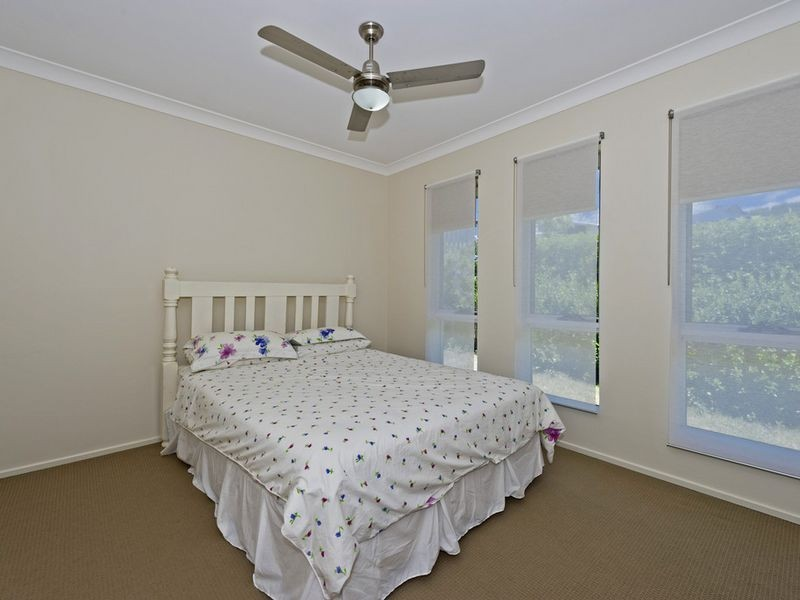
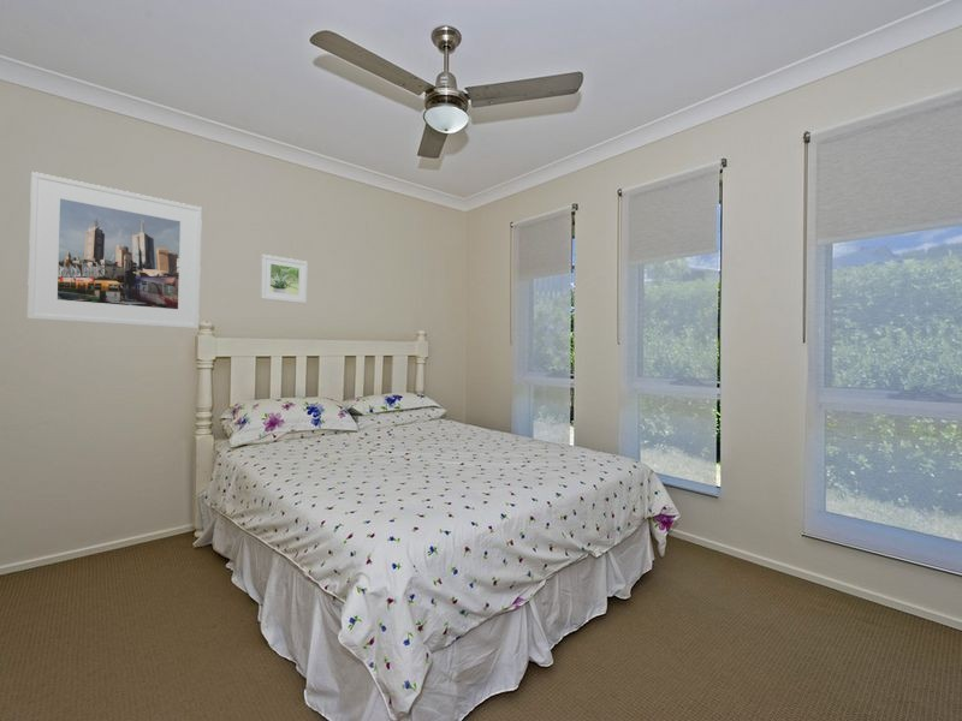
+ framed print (284, 279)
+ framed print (123, 257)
